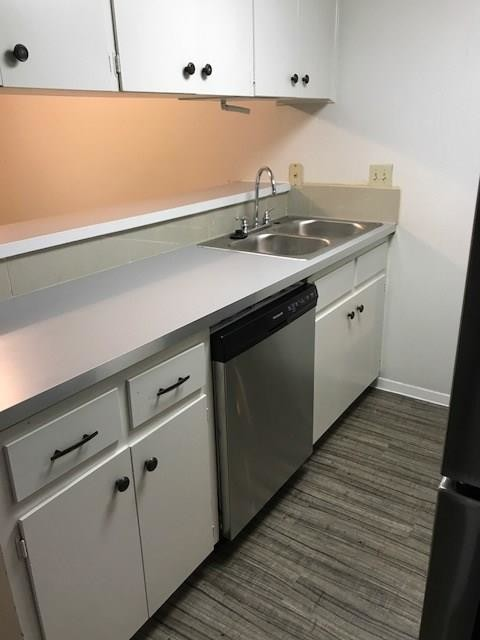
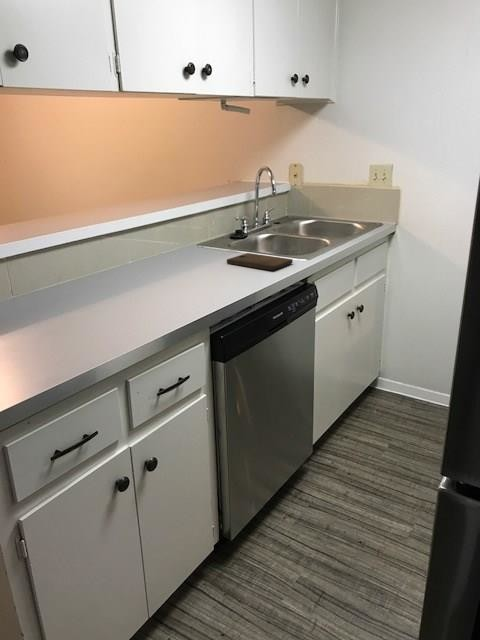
+ cutting board (259, 261)
